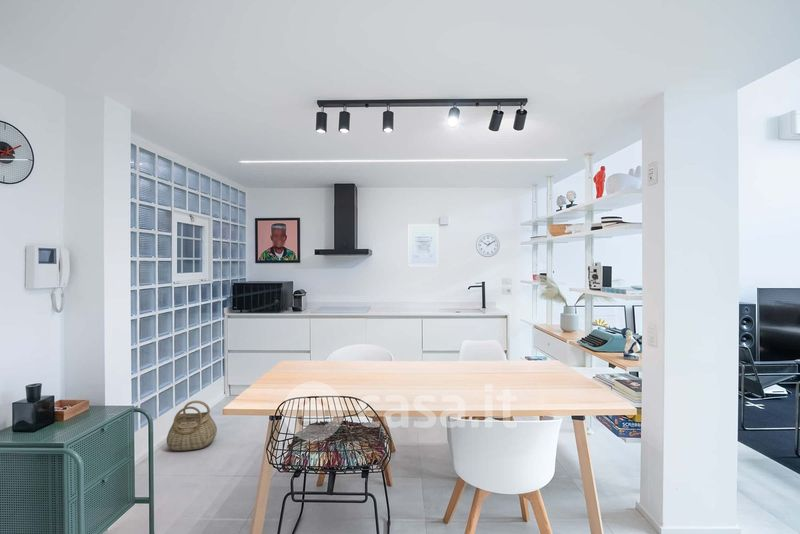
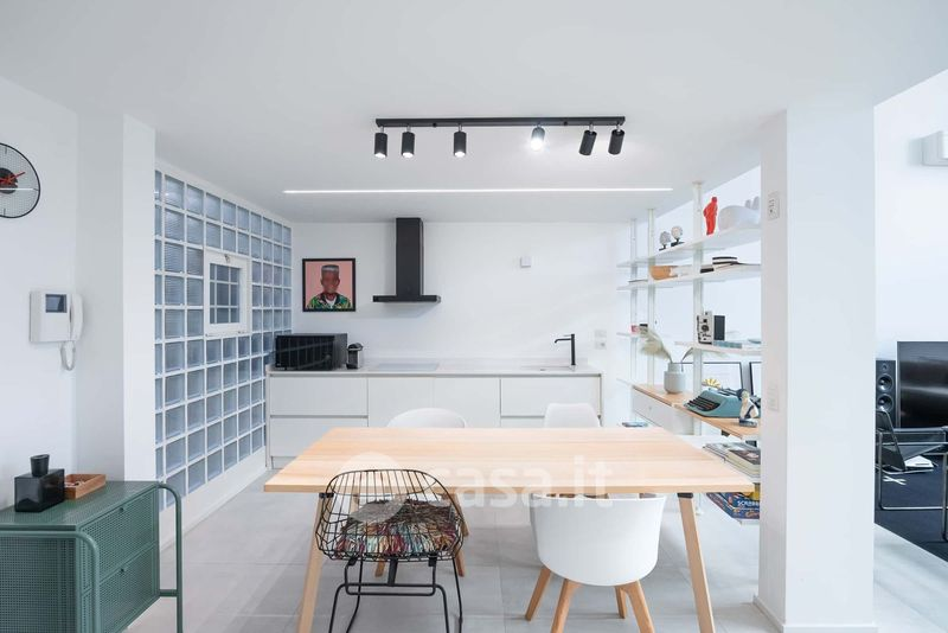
- basket (192, 424)
- wall art (423, 245)
- wall clock (487, 245)
